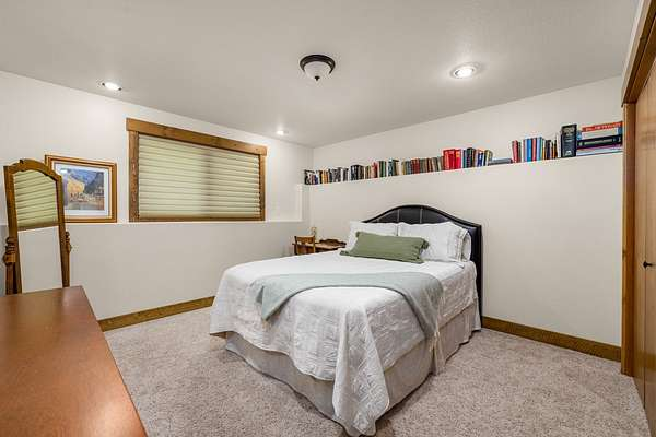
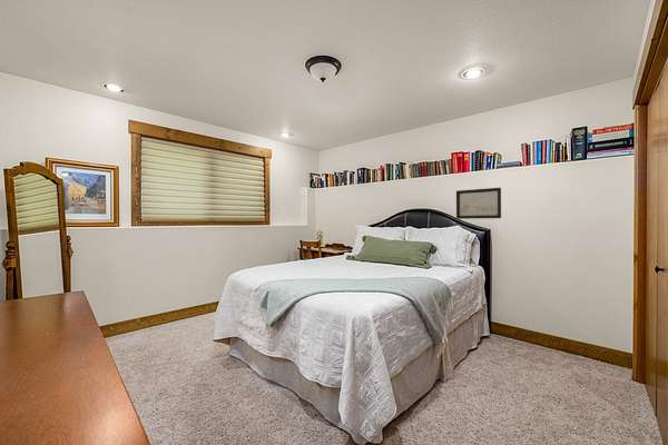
+ wall art (478, 204)
